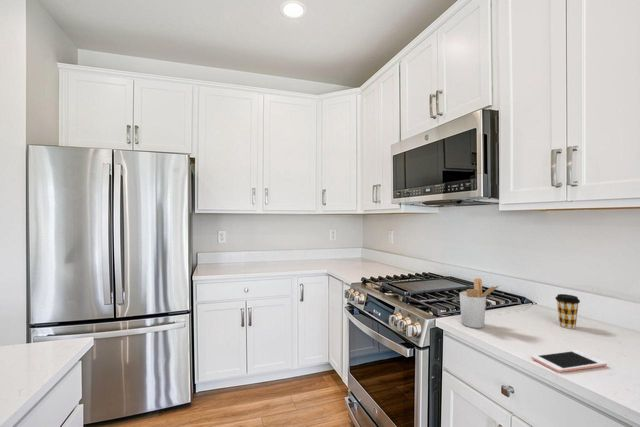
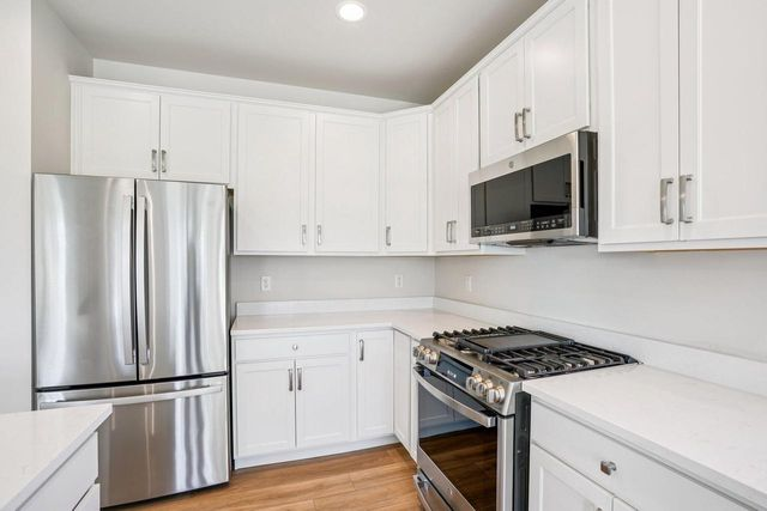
- utensil holder (479, 303)
- coffee cup (567, 311)
- cell phone (568, 360)
